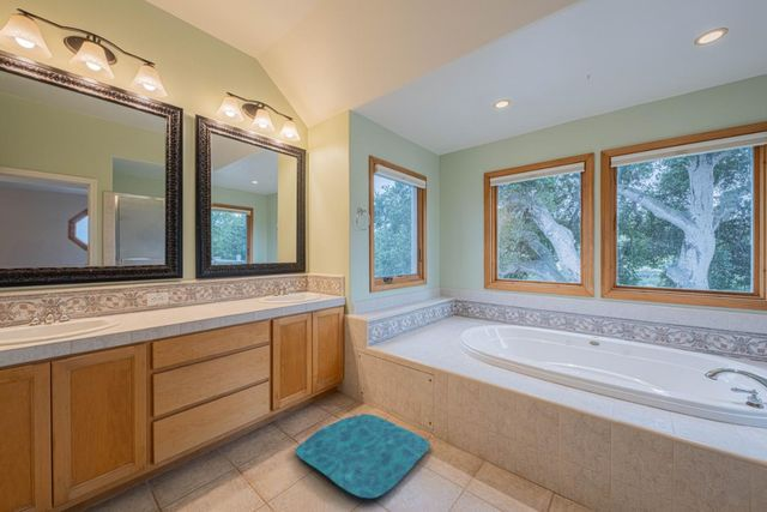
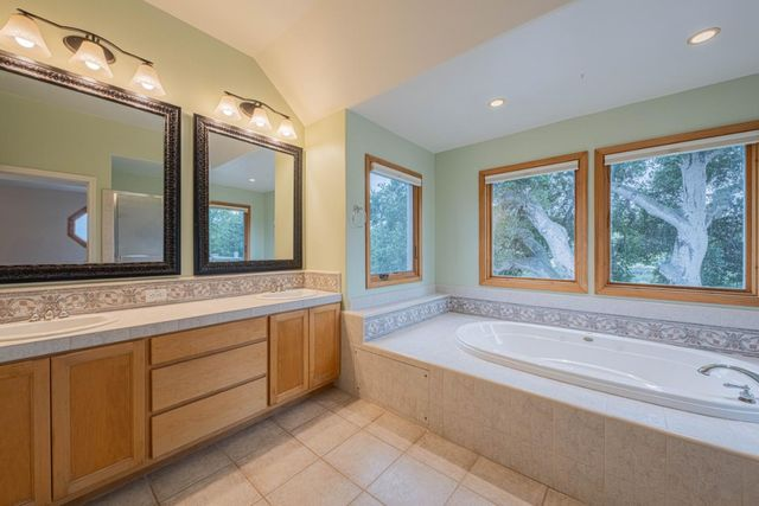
- bath mat (362, 446)
